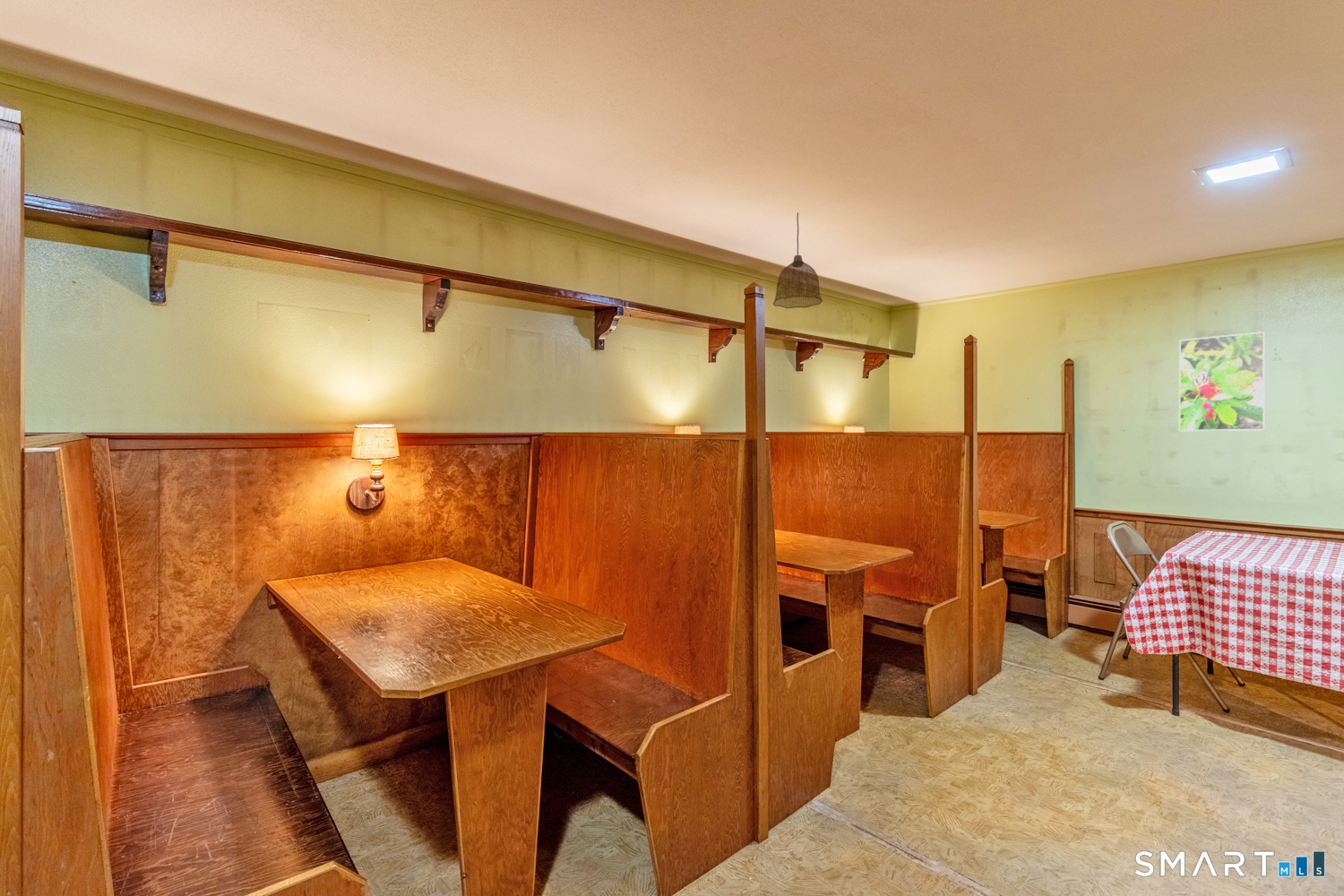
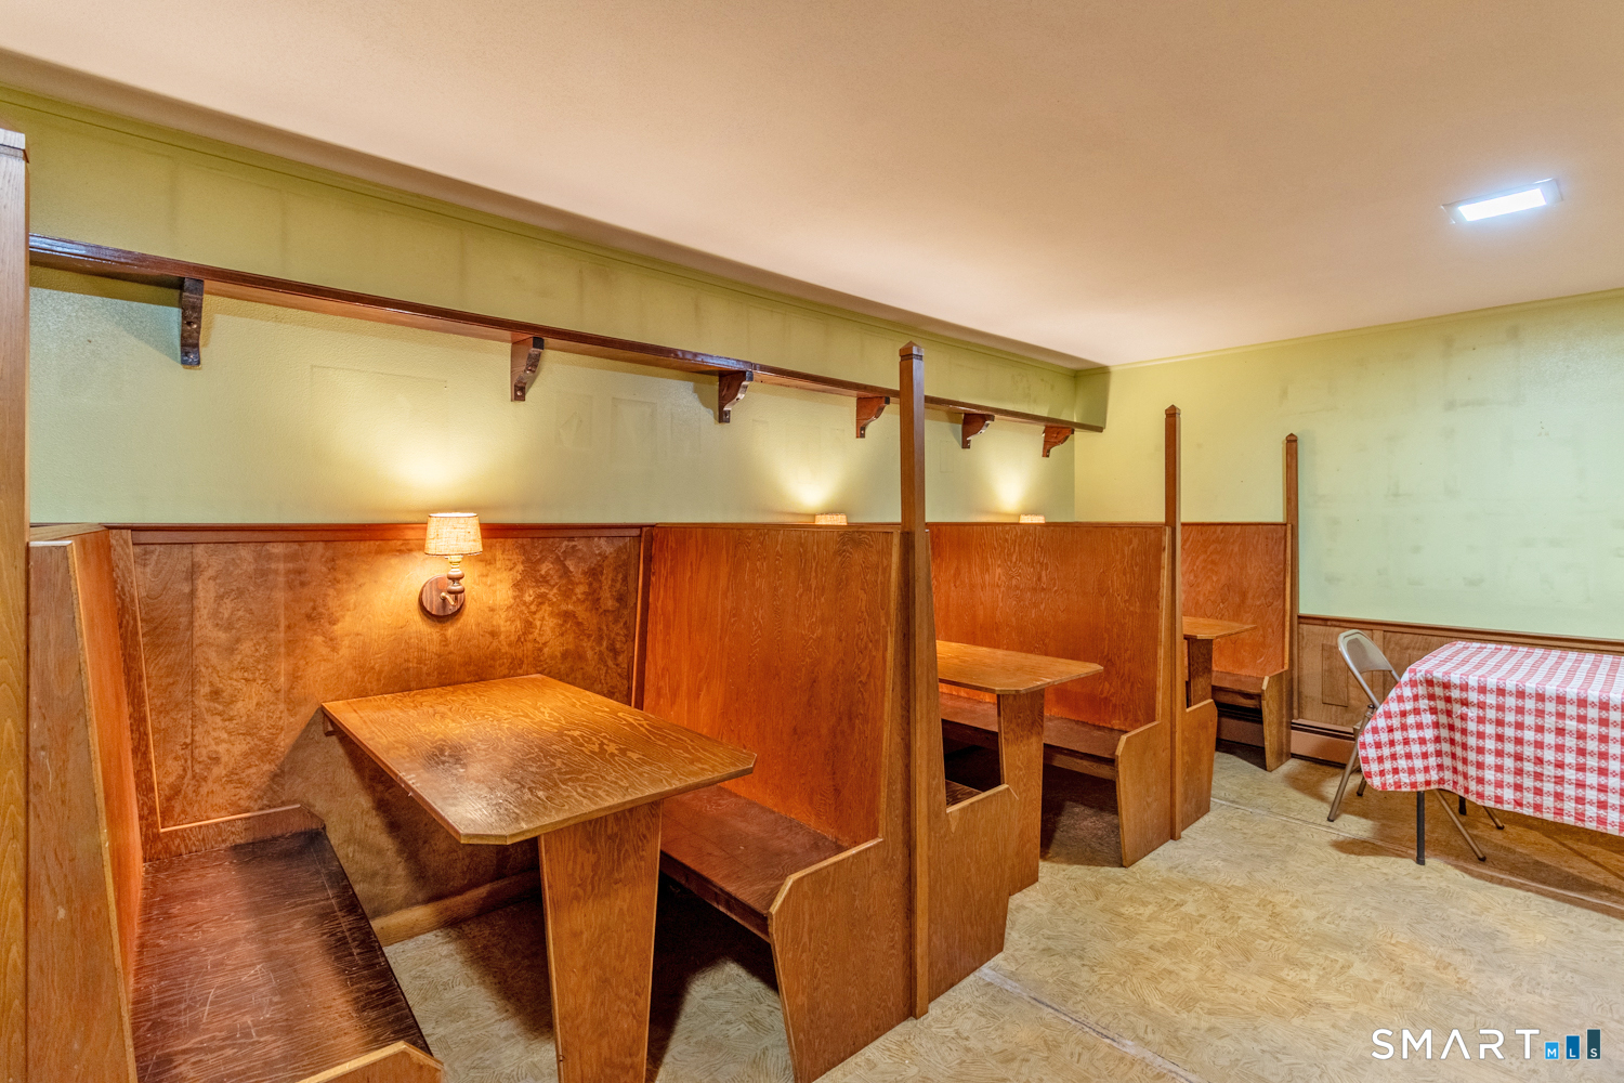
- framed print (1220, 383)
- pendant lamp (797, 257)
